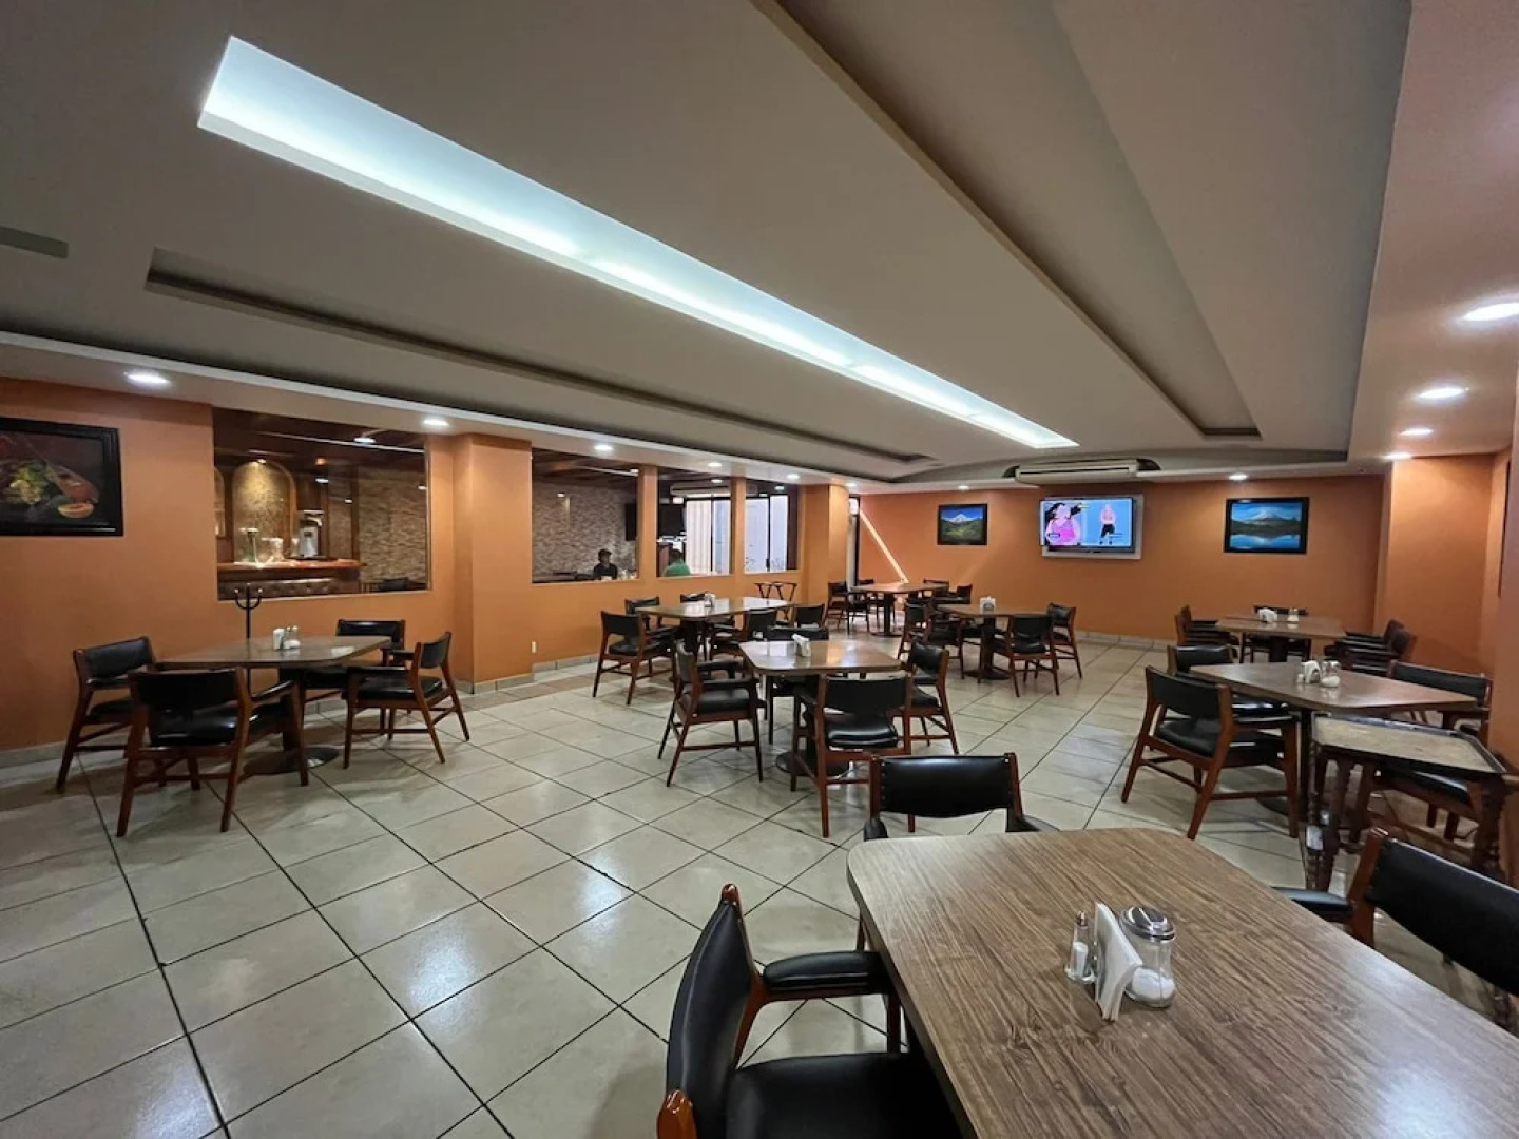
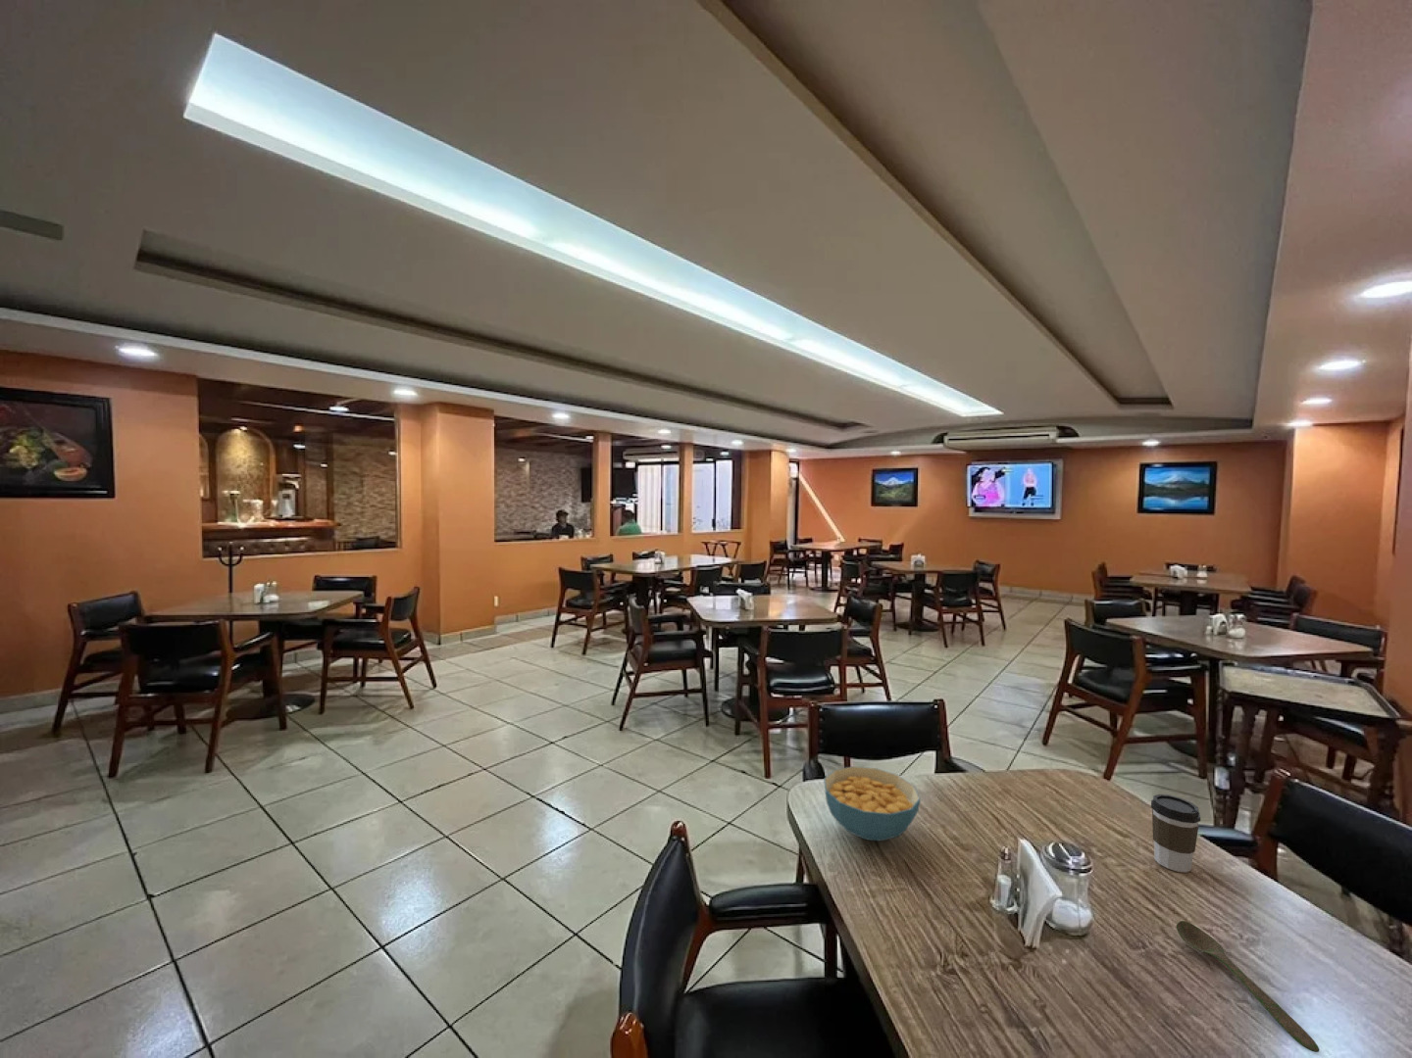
+ coffee cup (1174, 832)
+ cereal bowl (869, 810)
+ spoon (1241, 979)
